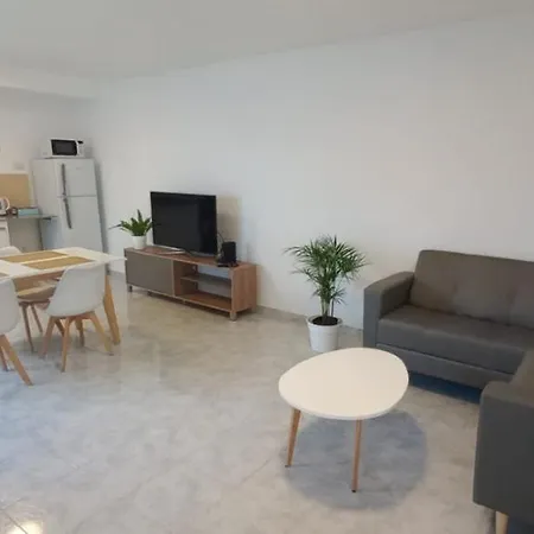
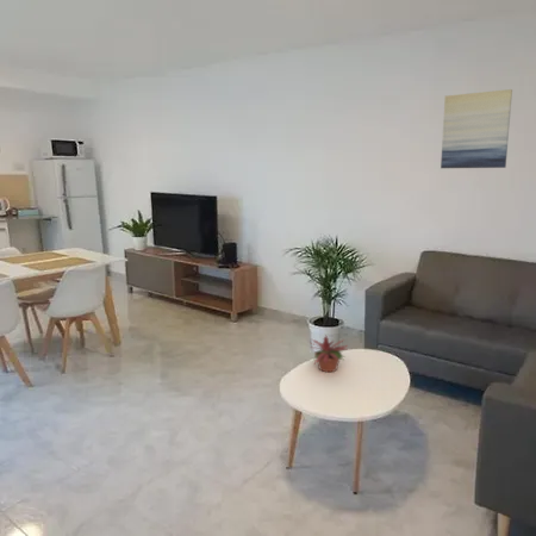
+ wall art (474, 131)
+ potted plant (328, 349)
